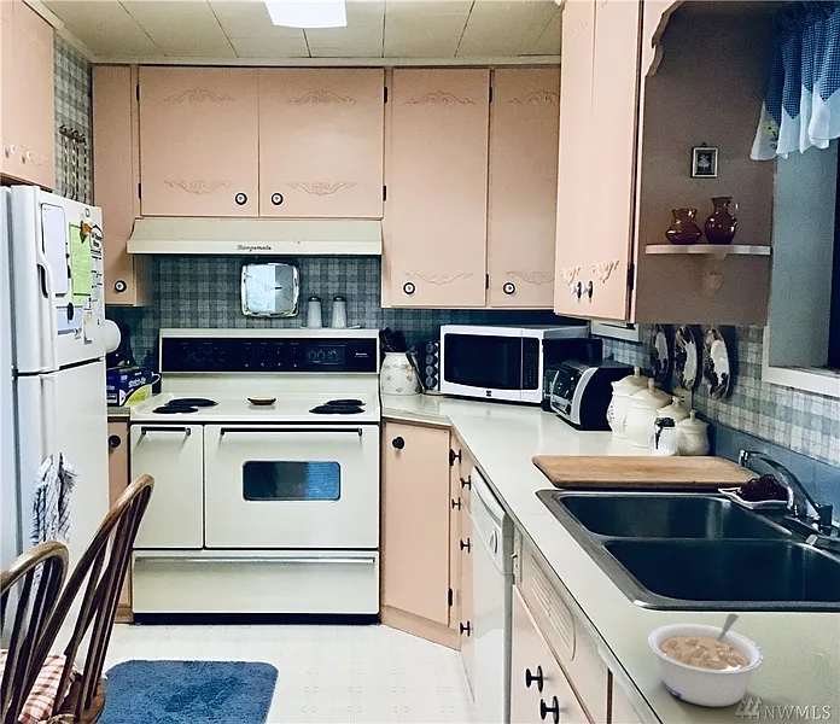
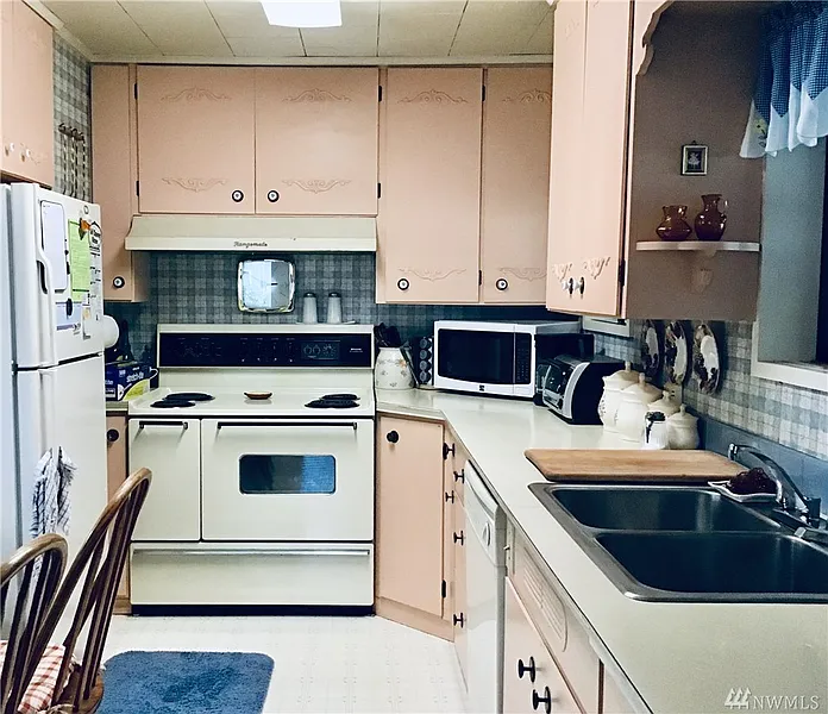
- legume (702, 660)
